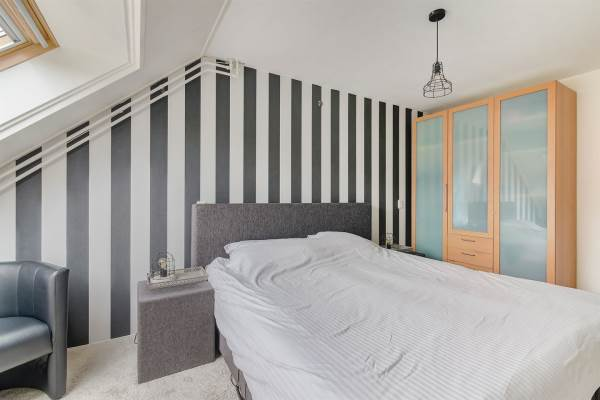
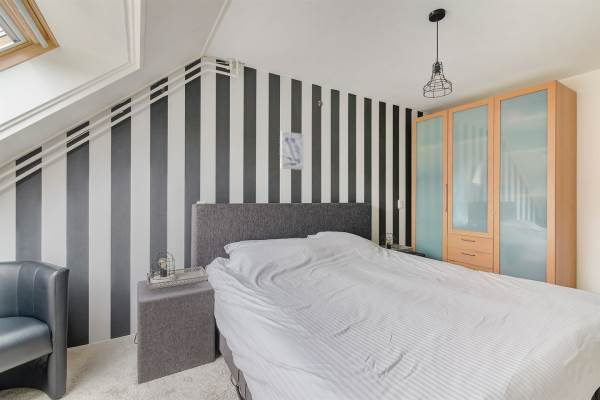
+ wall art (292, 151)
